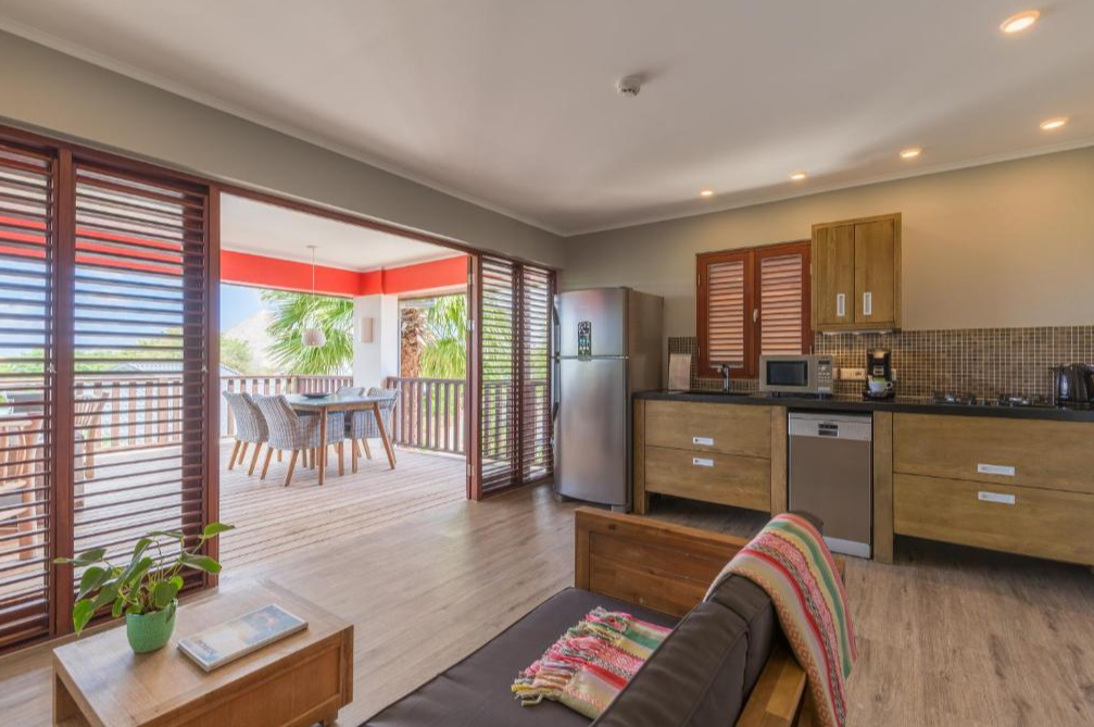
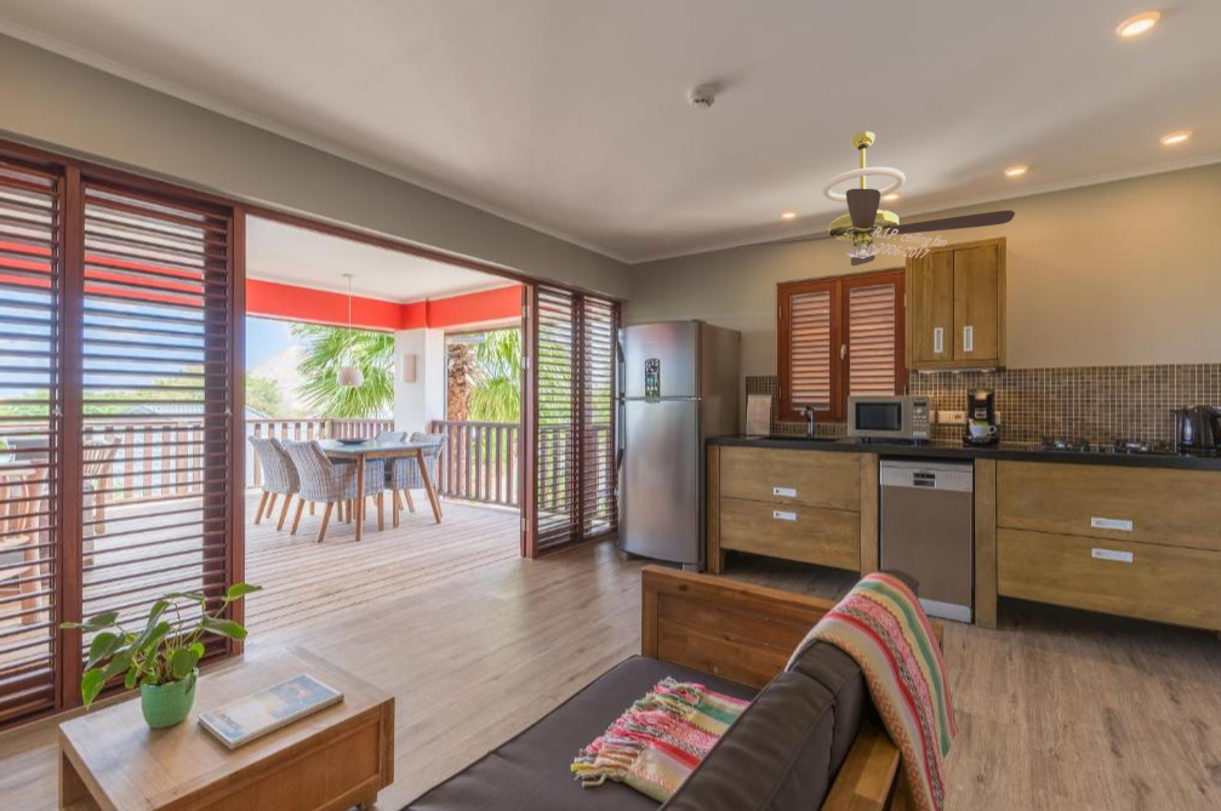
+ ceiling fan (862, 202)
